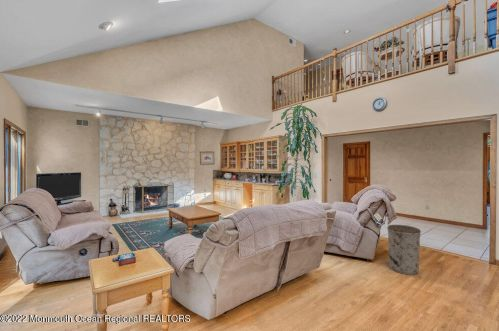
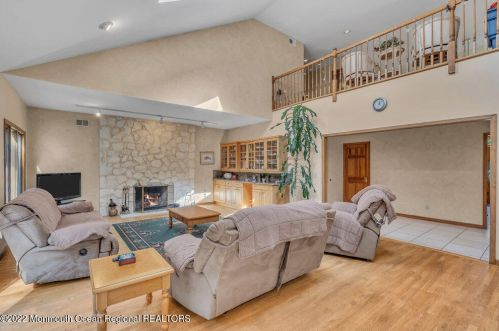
- trash can (403, 247)
